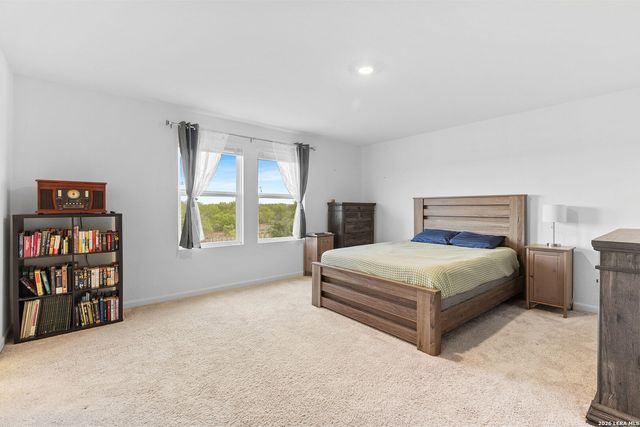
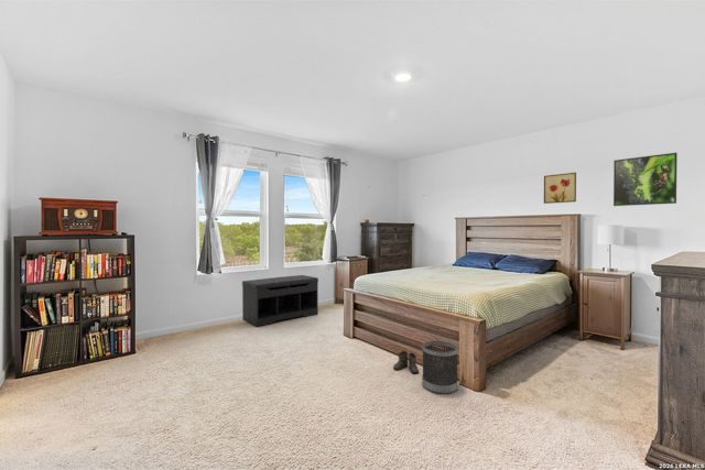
+ wall art (560, 188)
+ boots (405, 361)
+ bench (281, 297)
+ wastebasket (438, 365)
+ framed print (643, 181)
